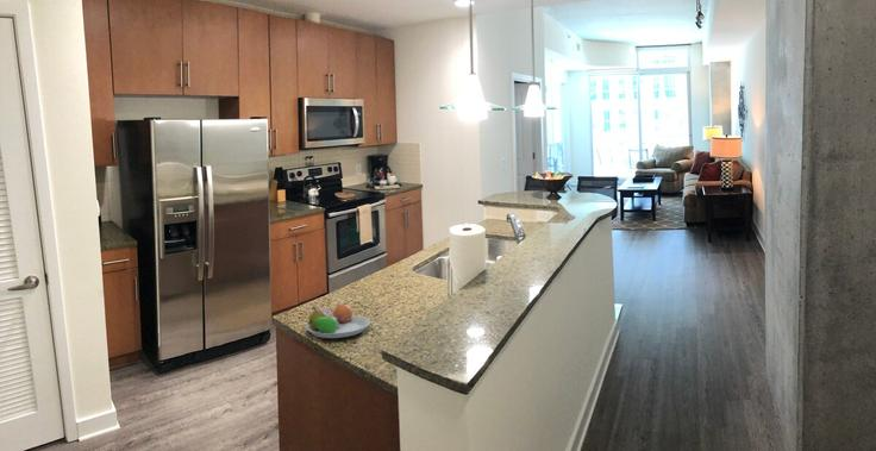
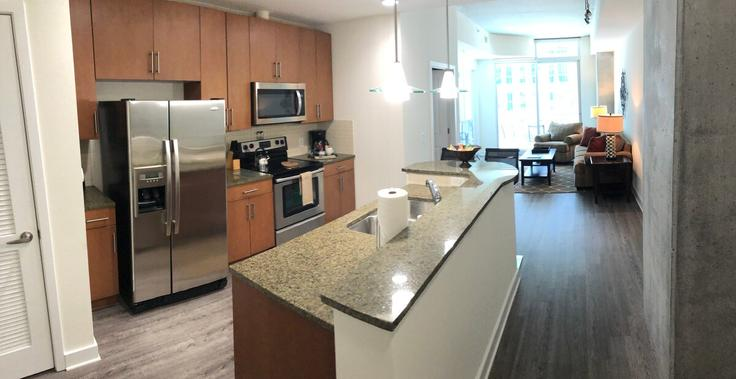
- fruit bowl (334, 318)
